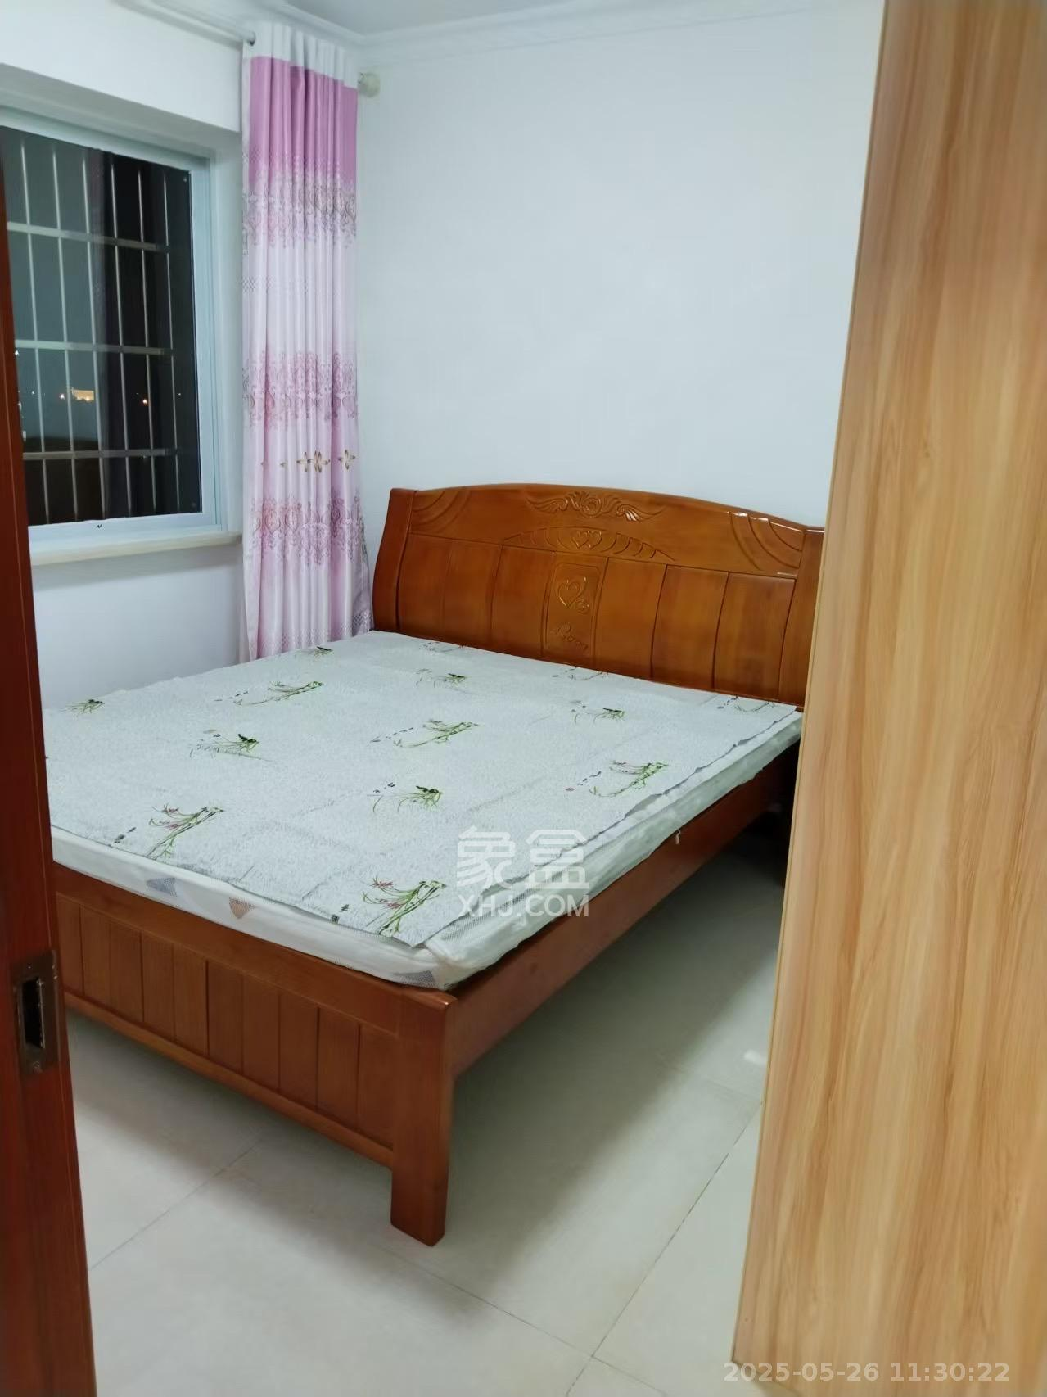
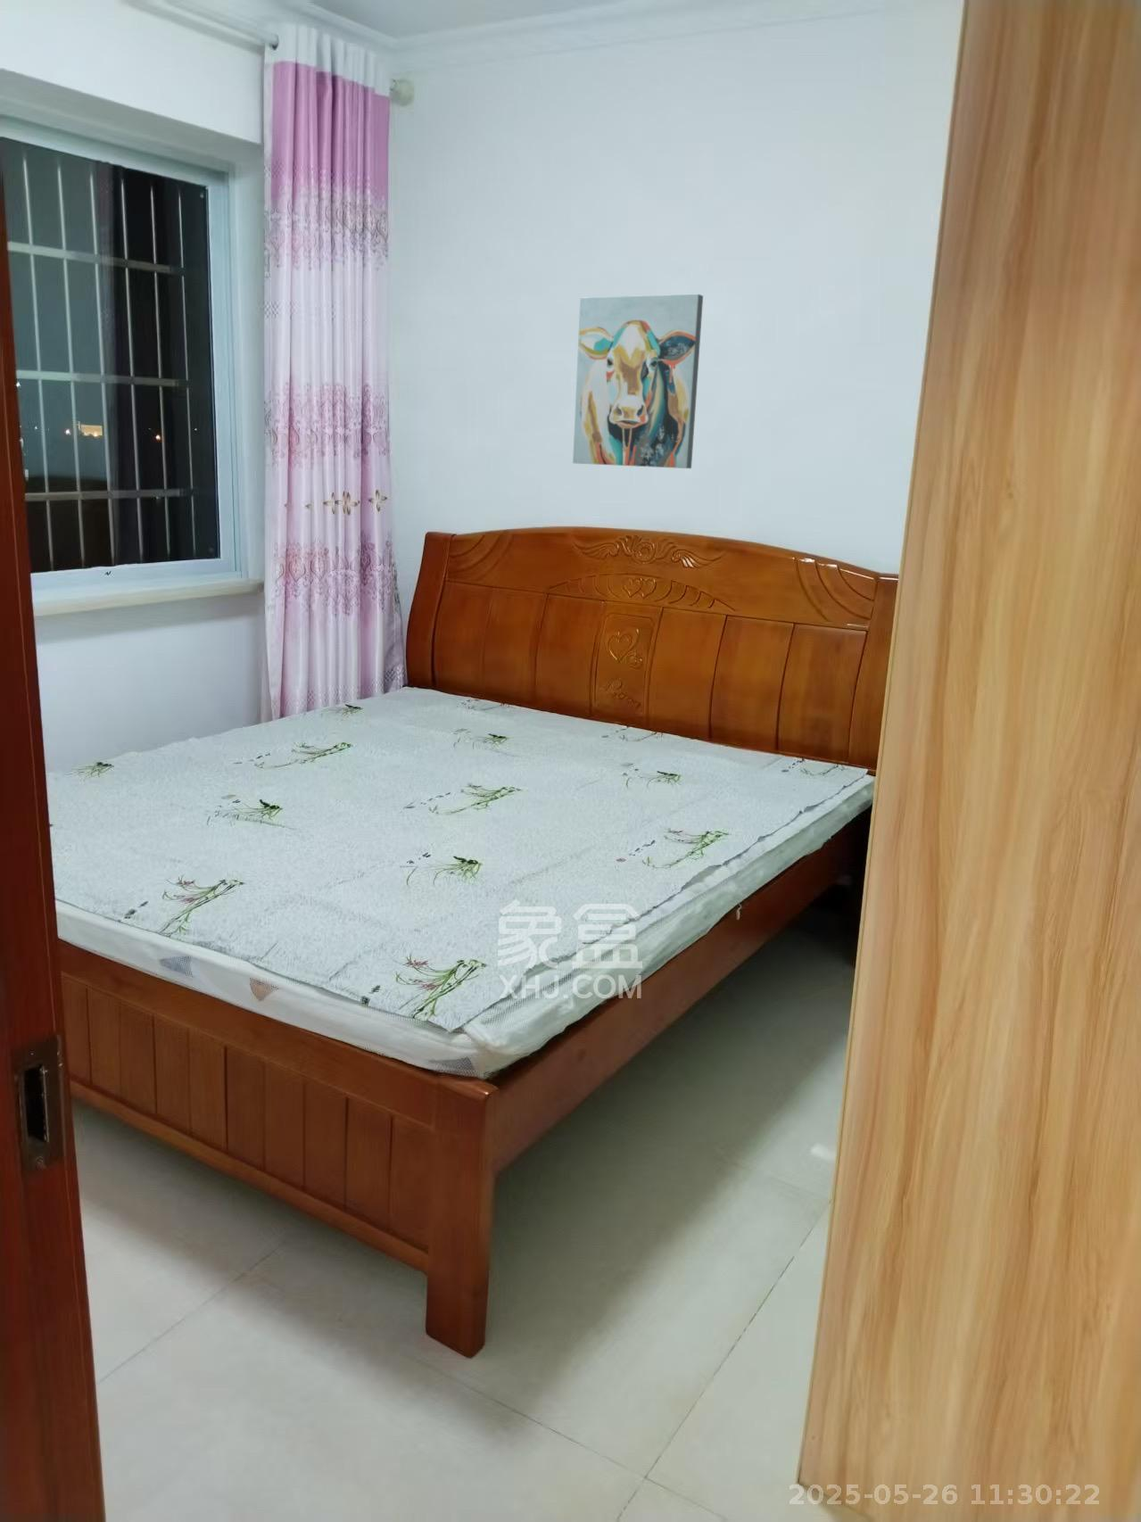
+ wall art (635, 382)
